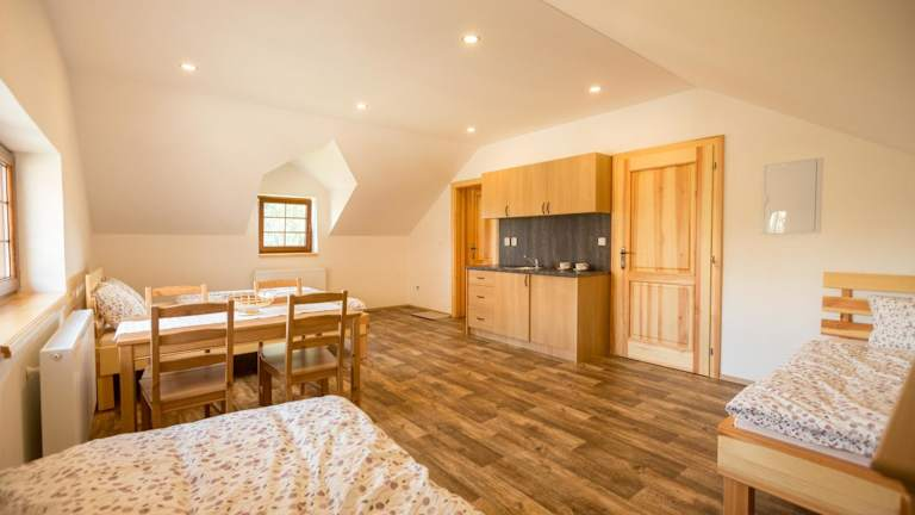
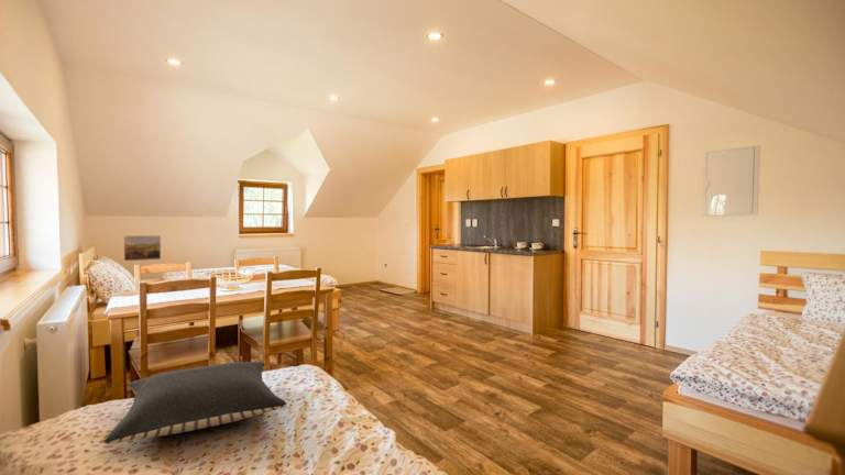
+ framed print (142, 247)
+ pillow (202, 394)
